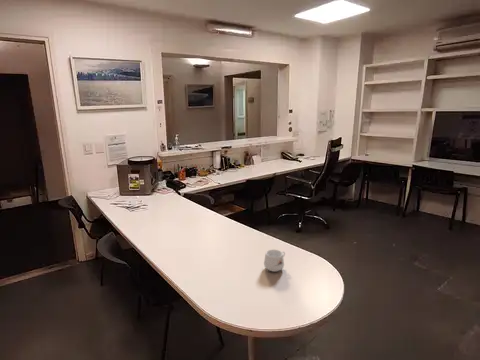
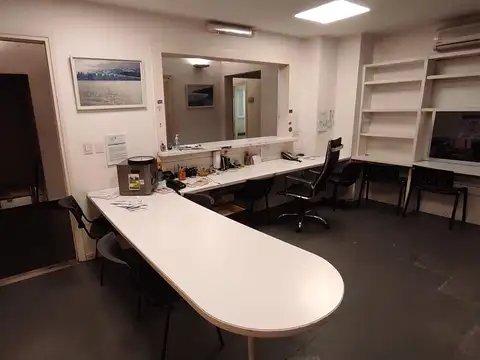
- mug (275, 260)
